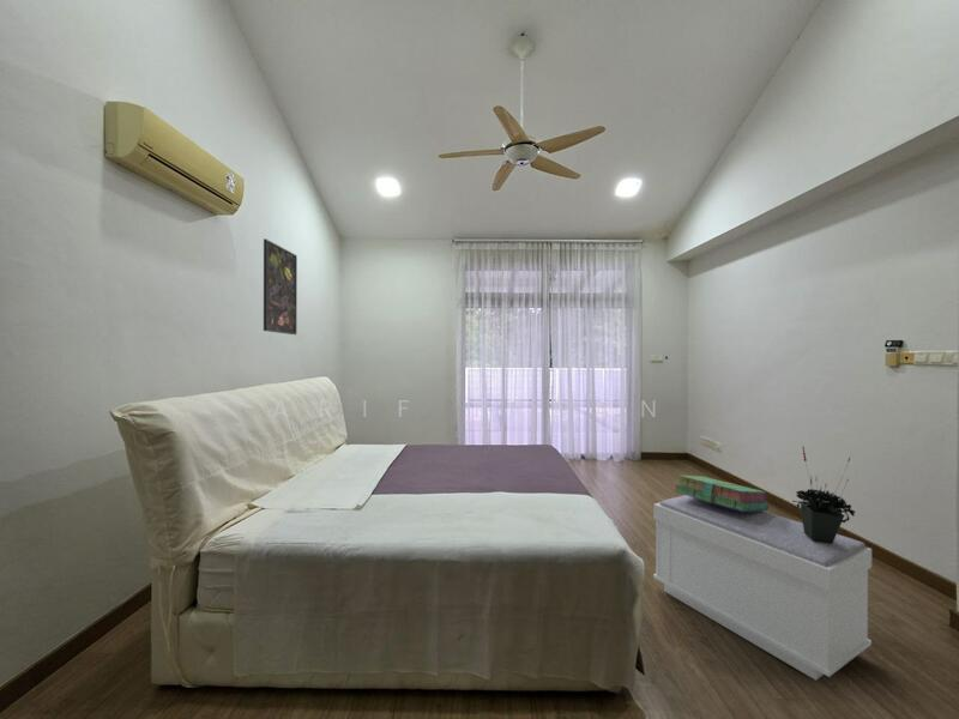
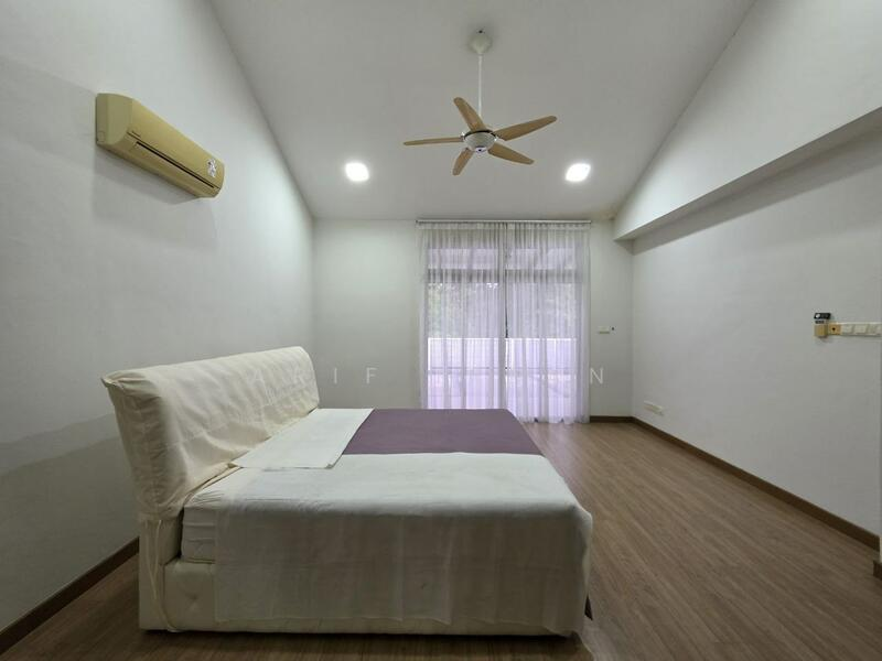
- bench (748, 567)
- potted plant (818, 494)
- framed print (281, 290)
- stack of books (719, 495)
